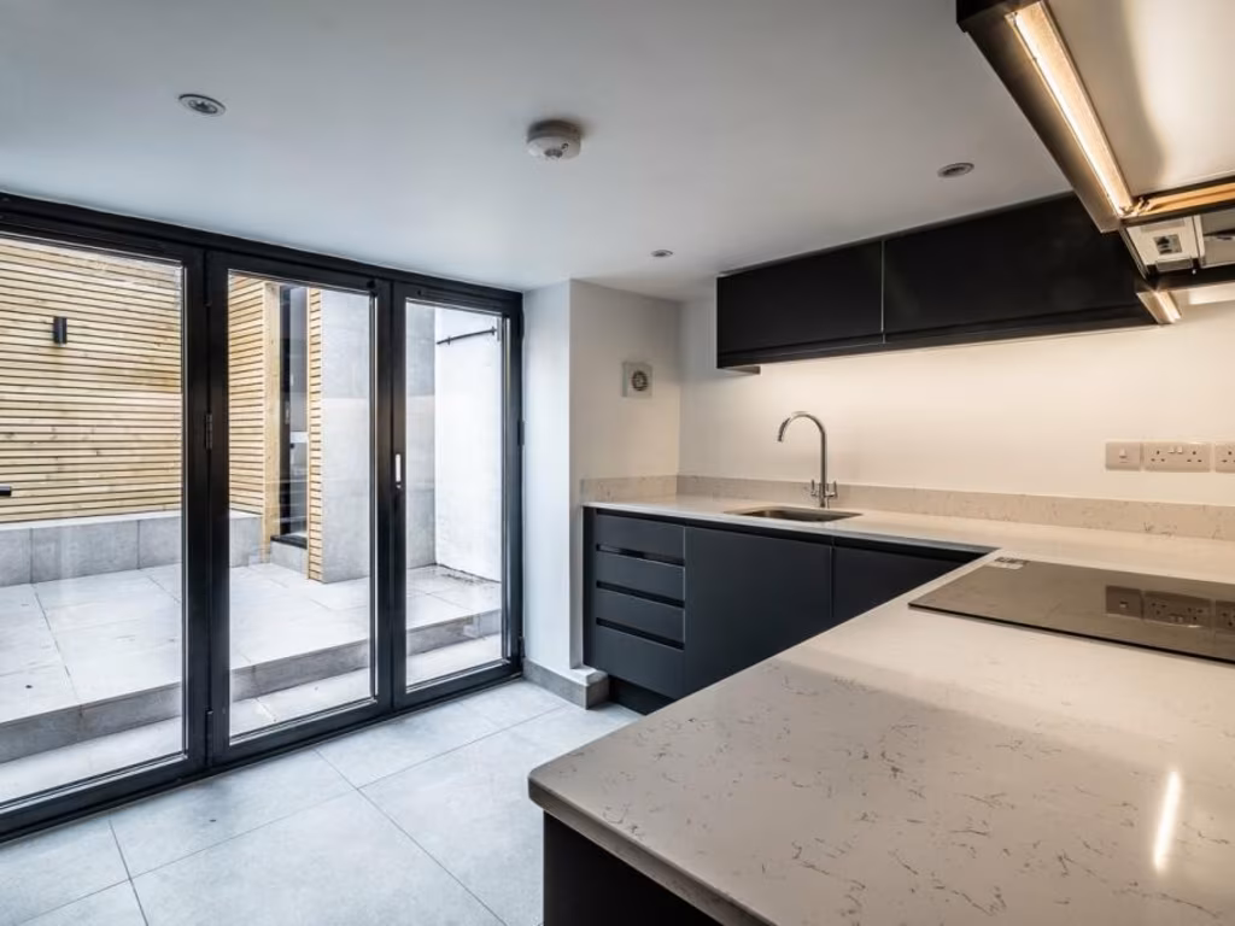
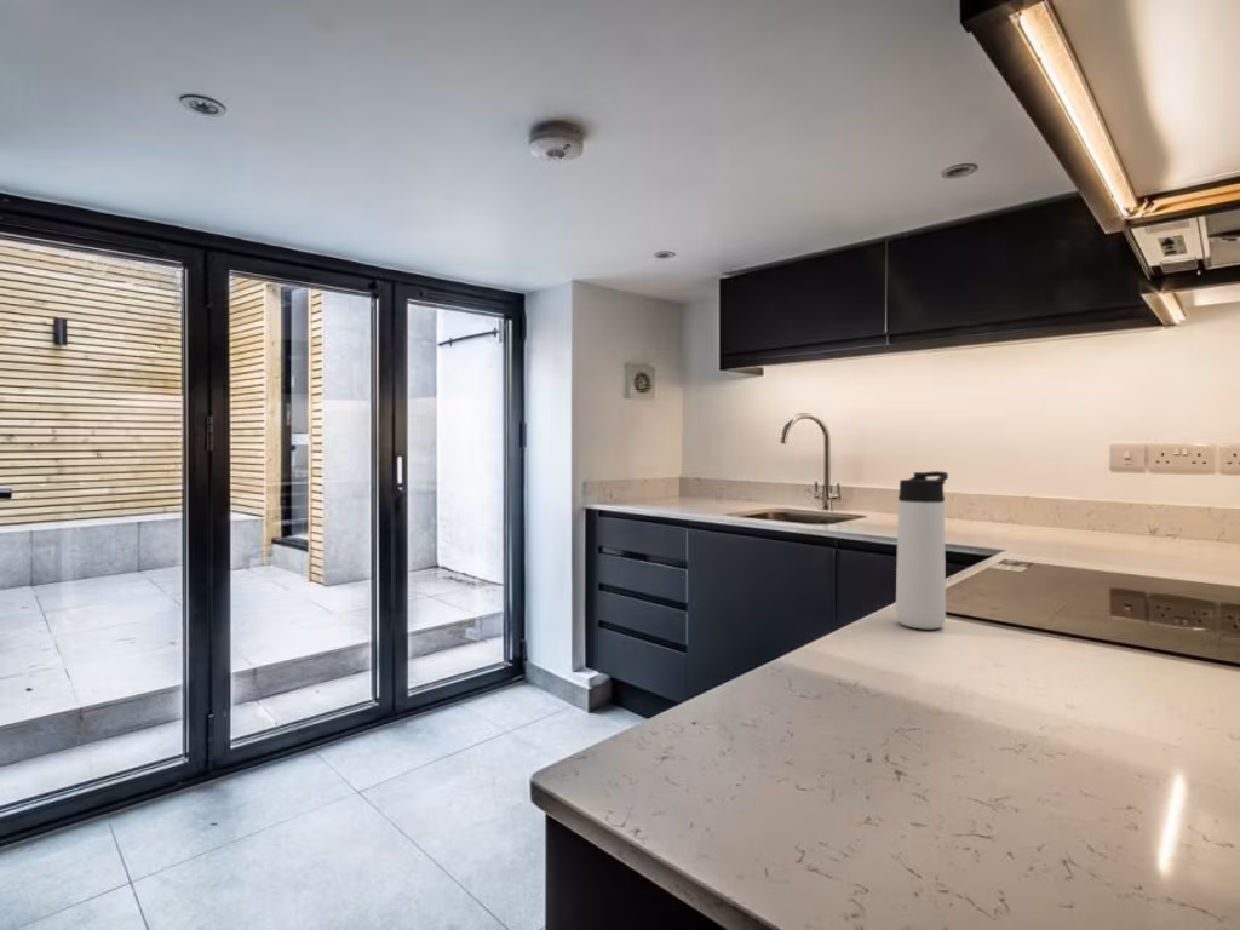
+ thermos bottle (924, 546)
